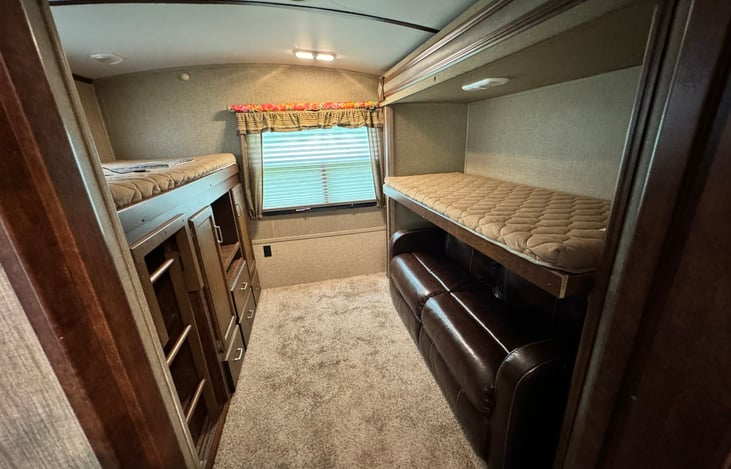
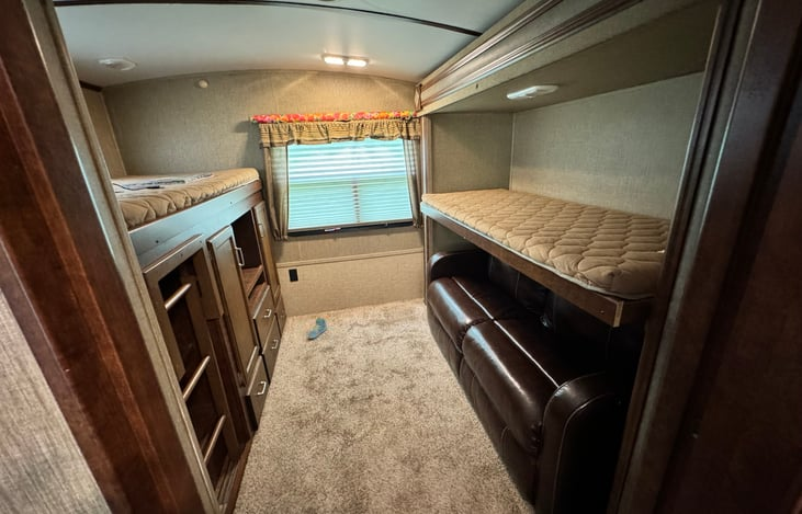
+ sneaker (316, 327)
